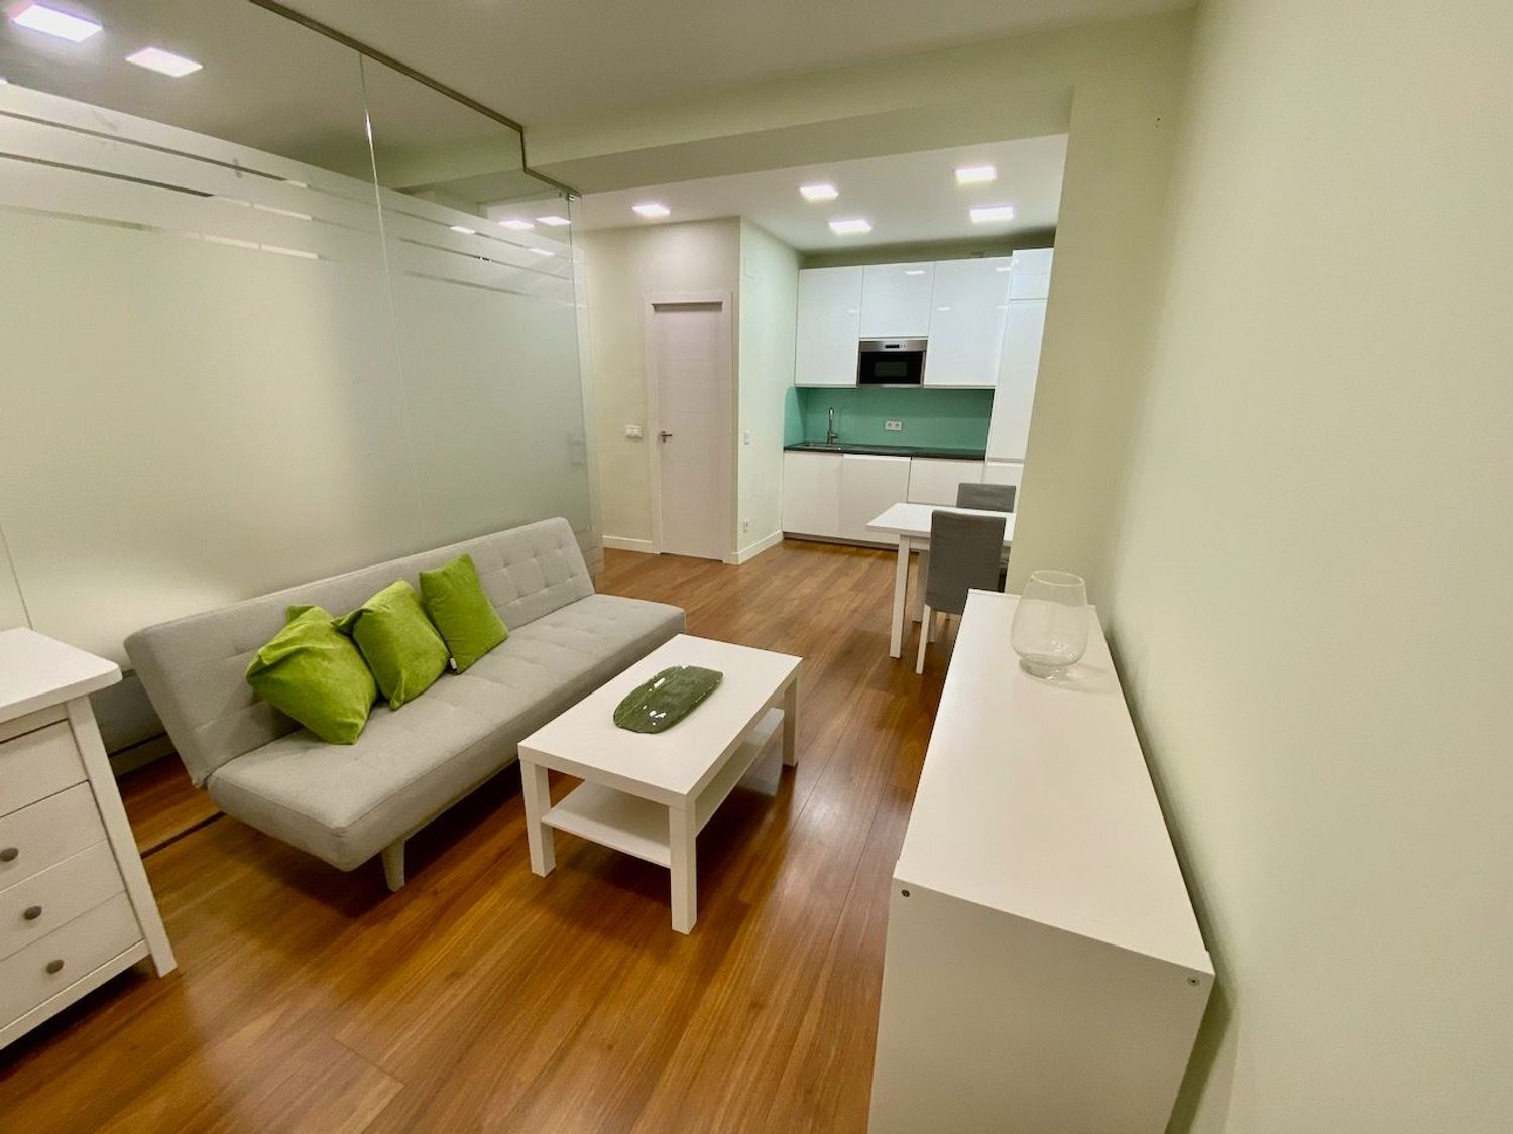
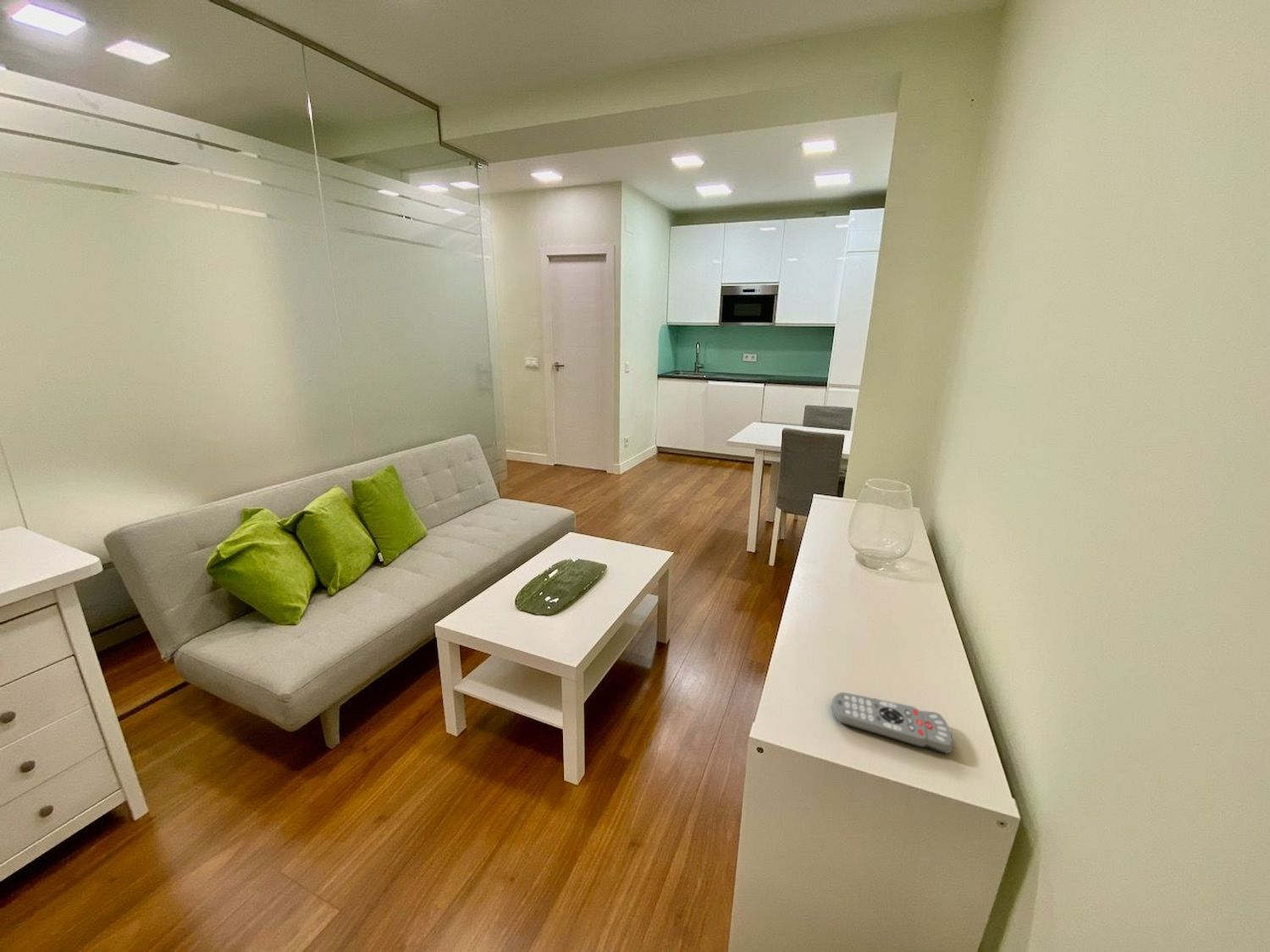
+ remote control (888, 719)
